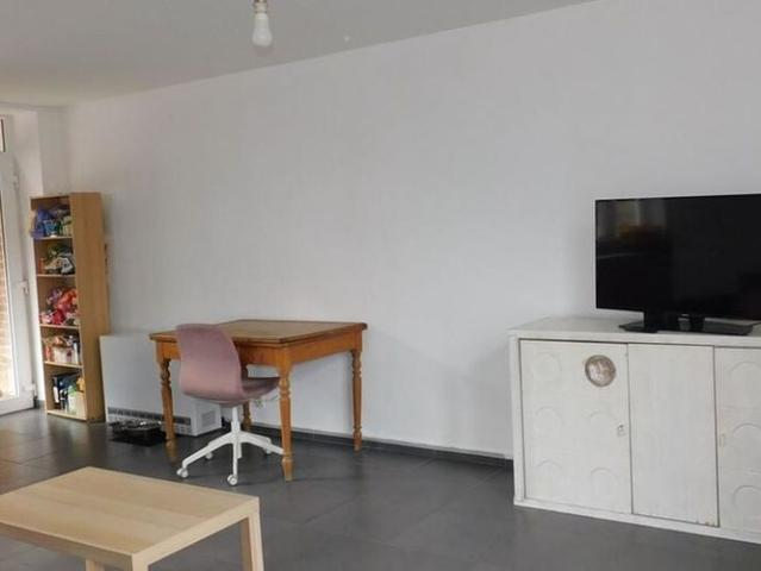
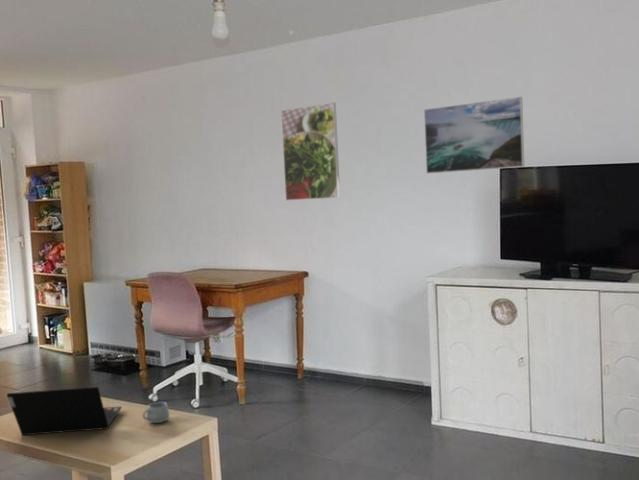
+ laptop computer (68, 402)
+ mug (154, 413)
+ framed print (310, 153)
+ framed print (472, 136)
